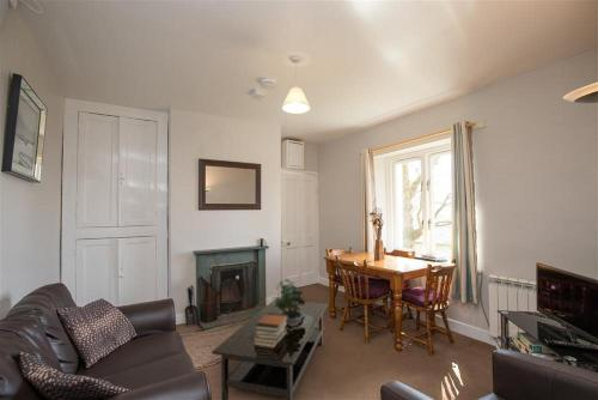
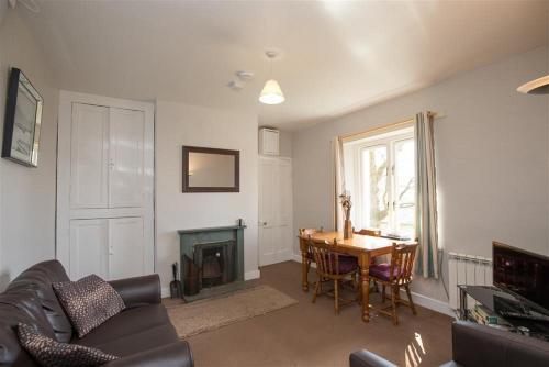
- book stack (271, 328)
- coffee table (281, 345)
- potted plant (288, 297)
